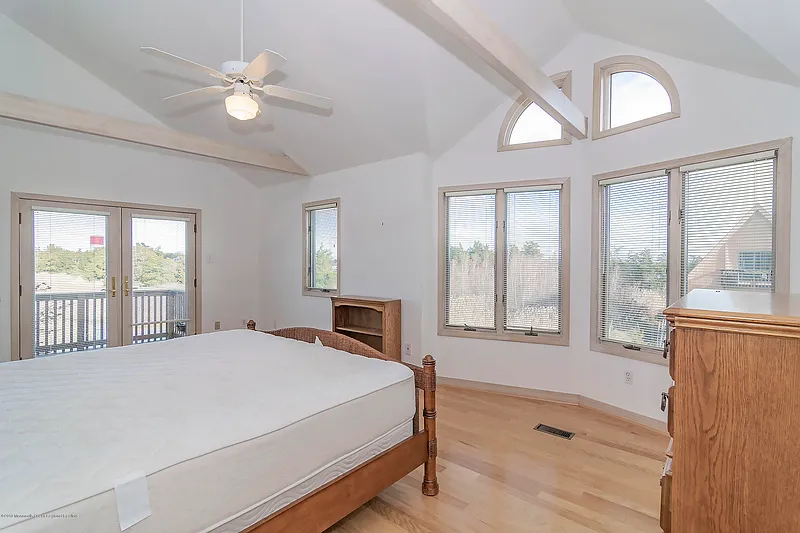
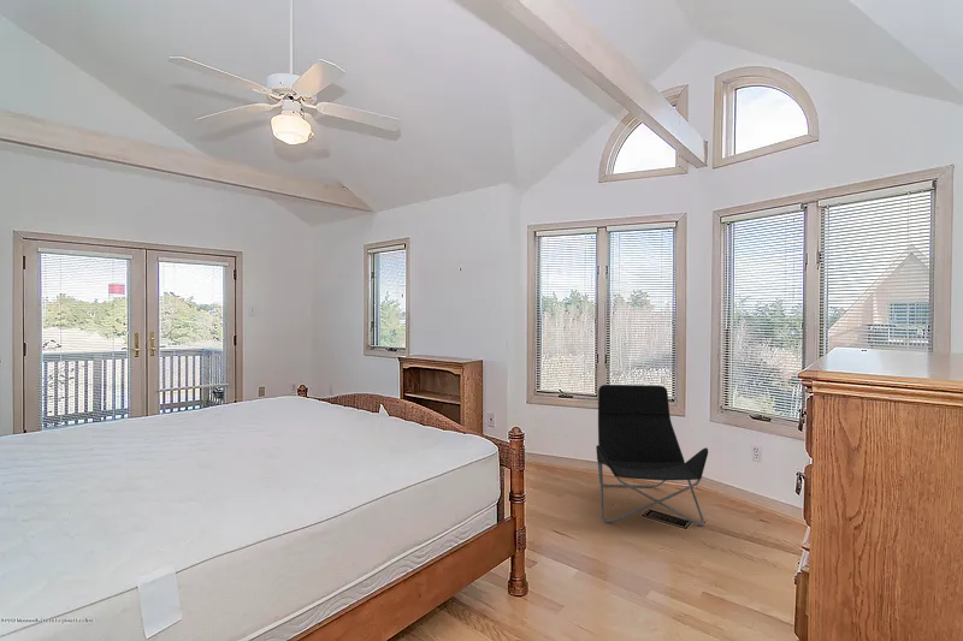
+ lounge chair (644, 449)
